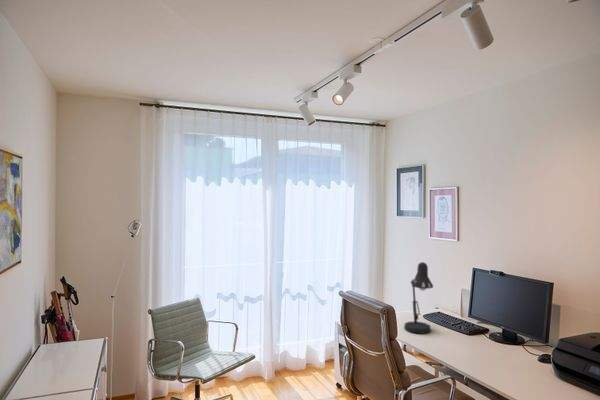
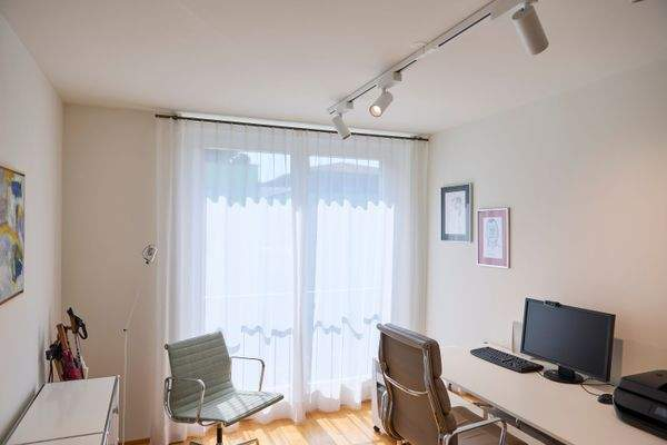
- desk lamp (414, 295)
